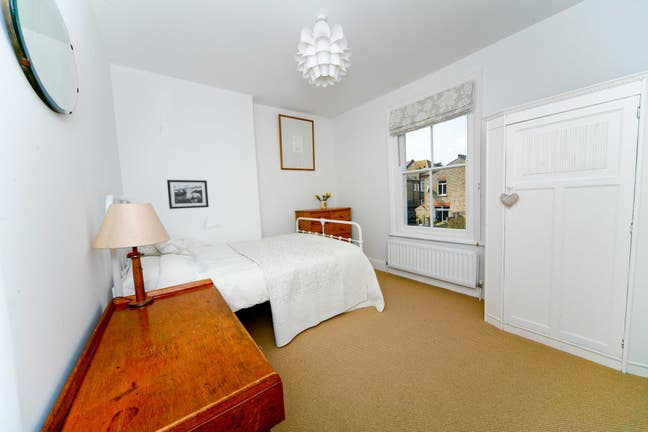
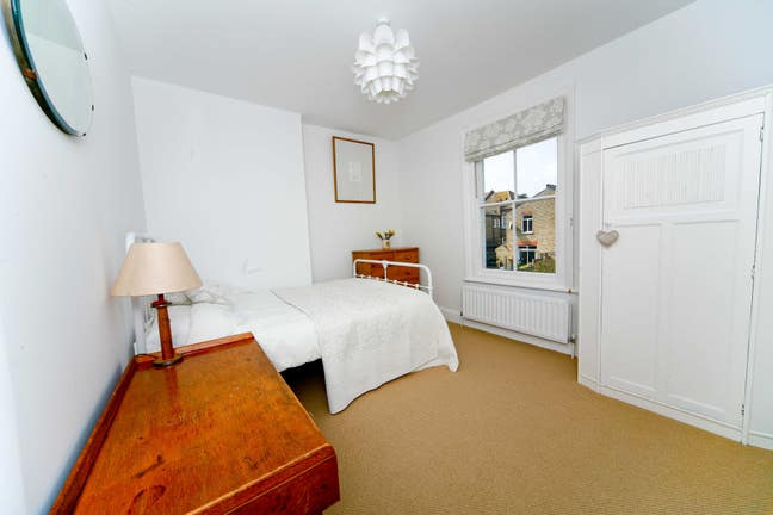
- picture frame (188, 194)
